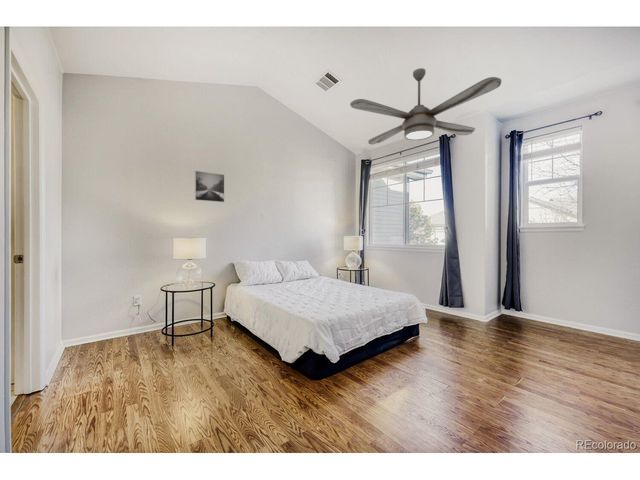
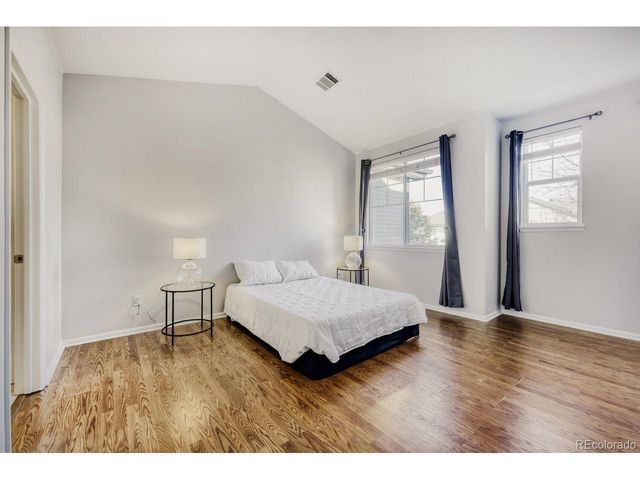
- ceiling fan (419, 103)
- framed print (210, 187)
